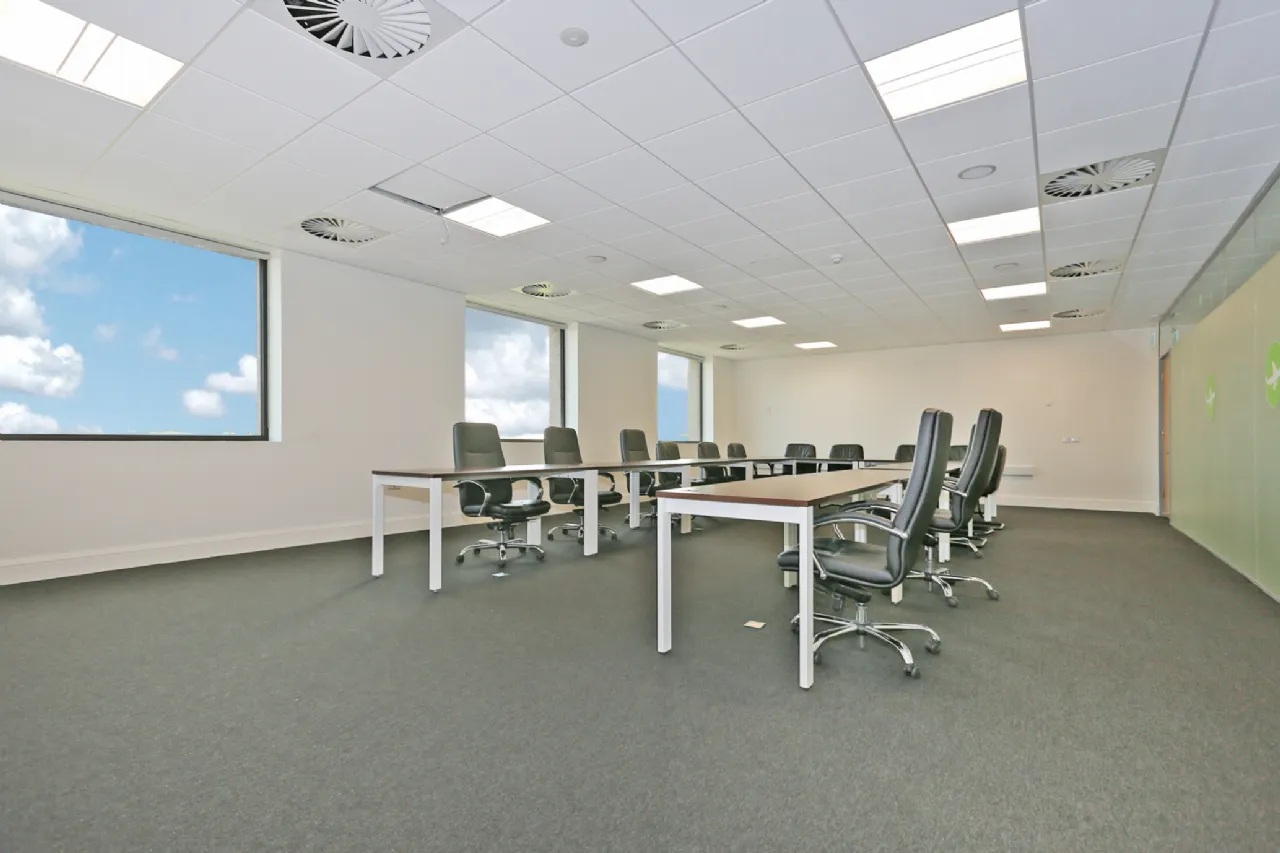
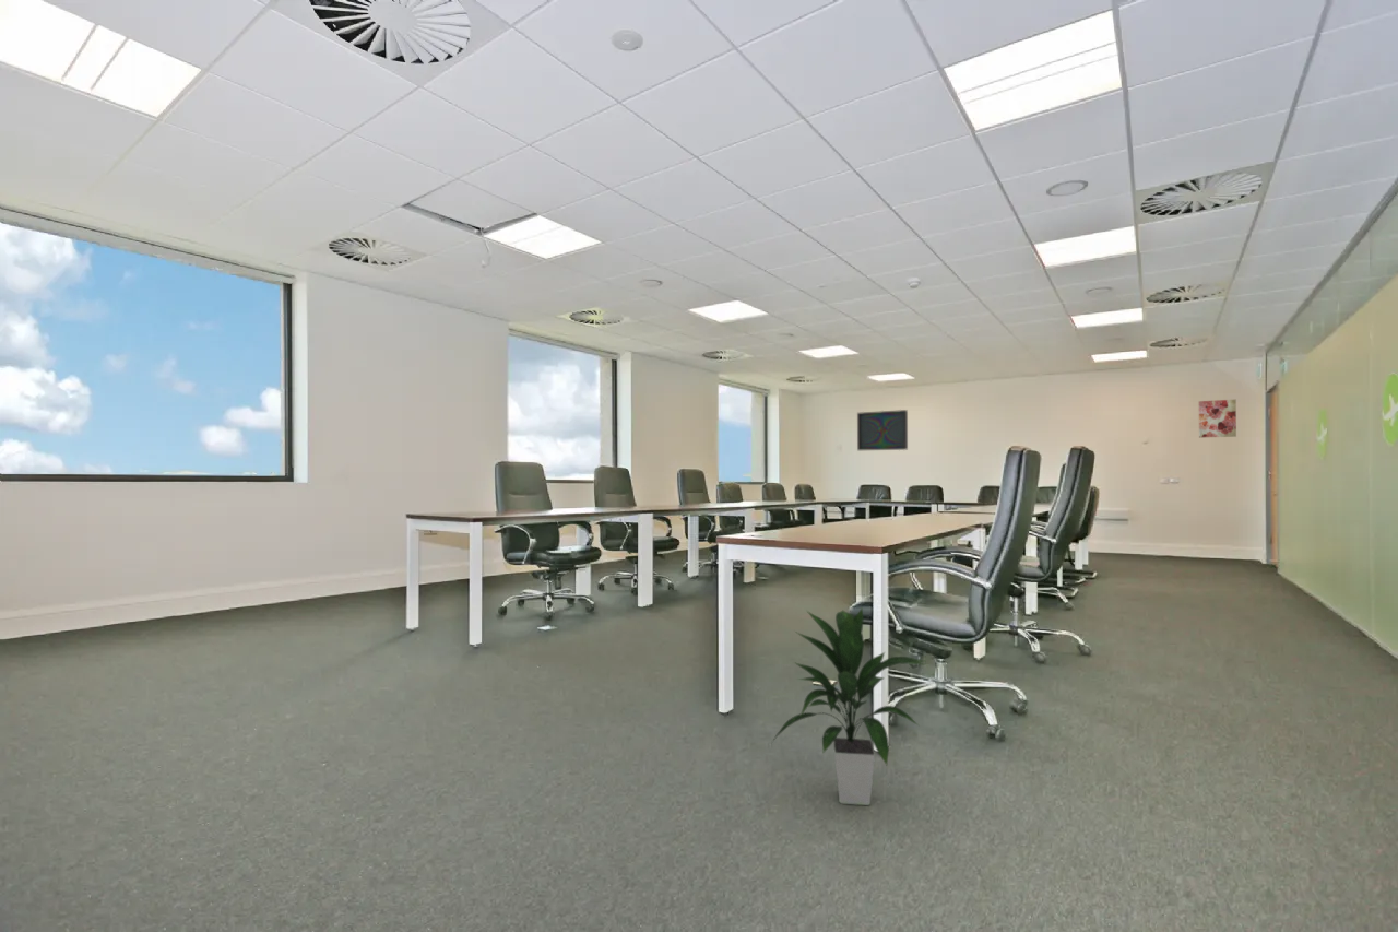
+ television (881, 430)
+ wall art (1217, 418)
+ indoor plant (846, 698)
